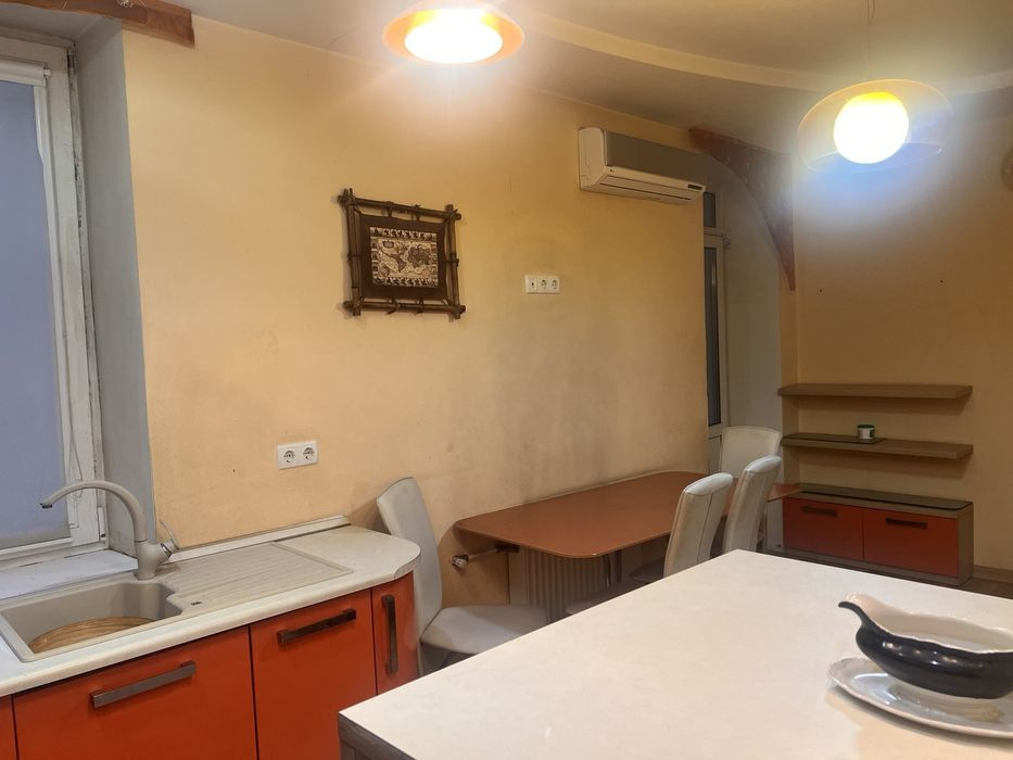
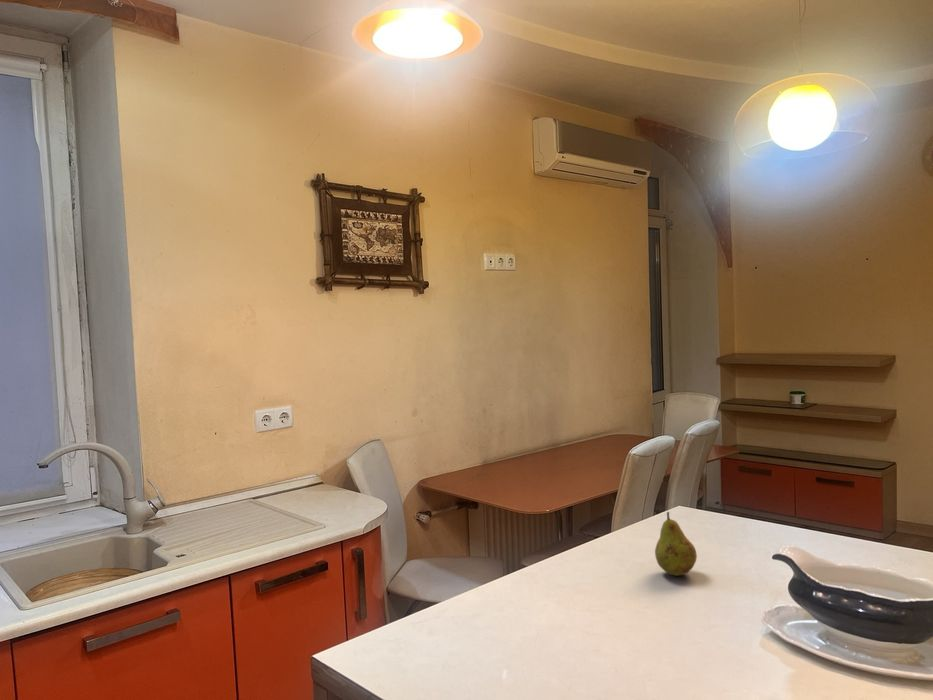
+ fruit (675, 544)
